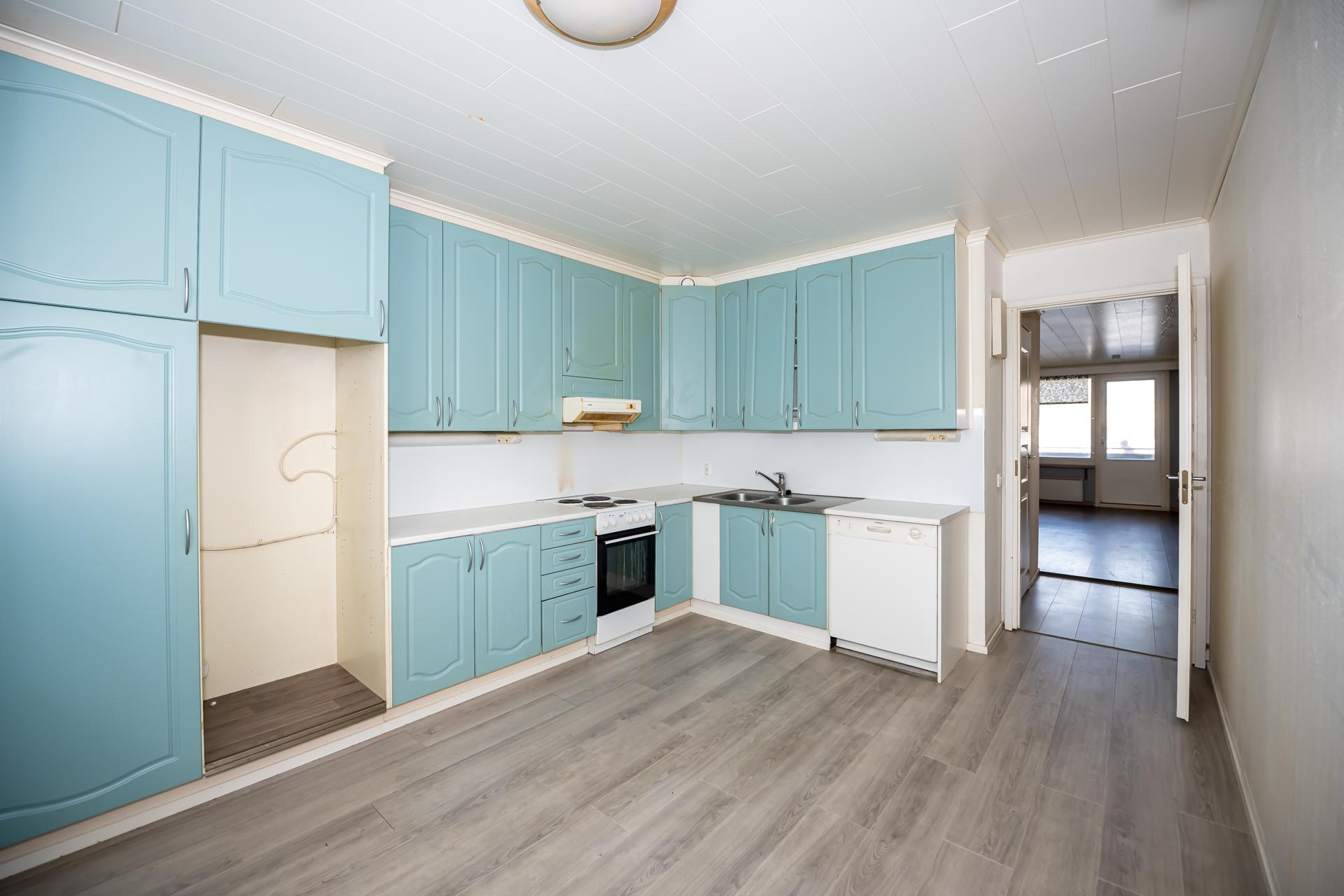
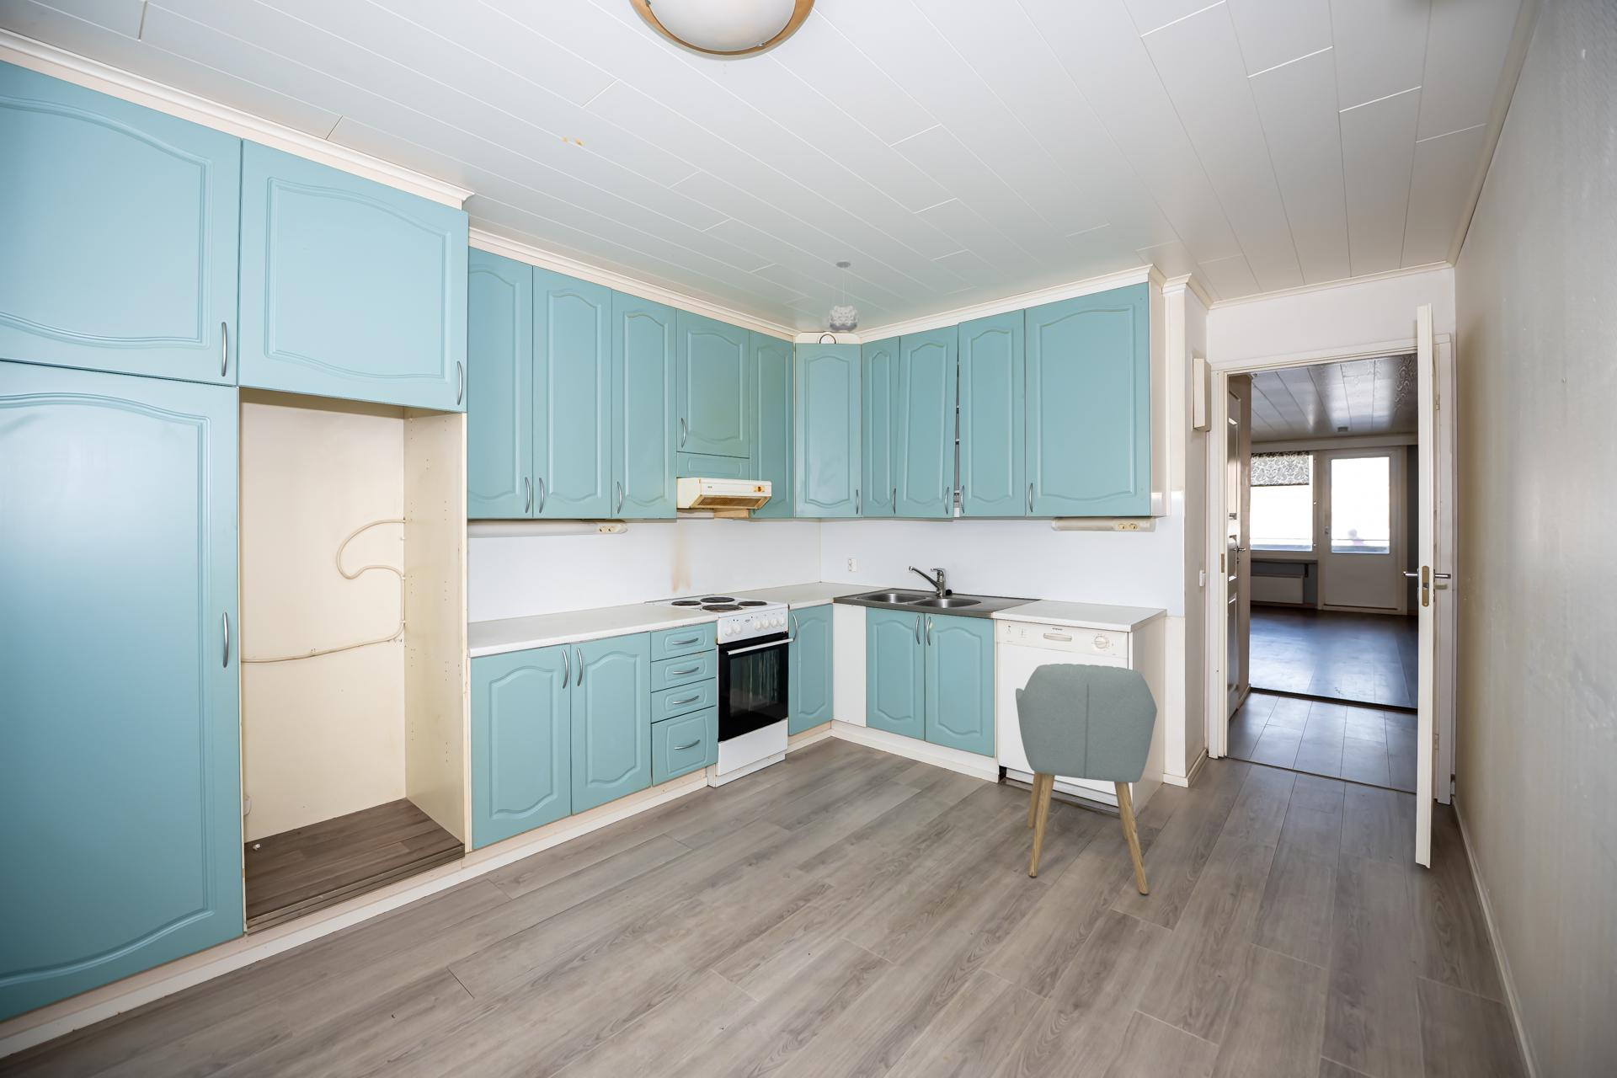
+ pendant light (843, 296)
+ chair (1082, 757)
